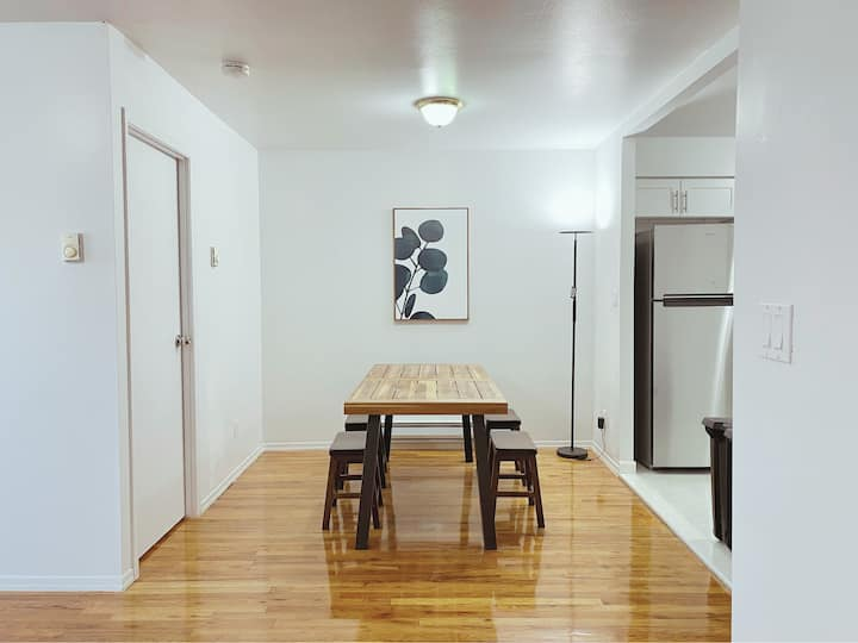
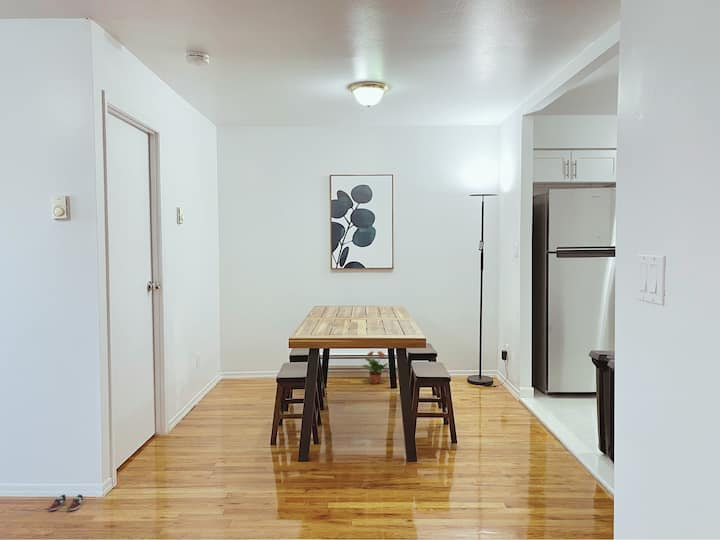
+ sneaker (65, 501)
+ potted plant (375, 366)
